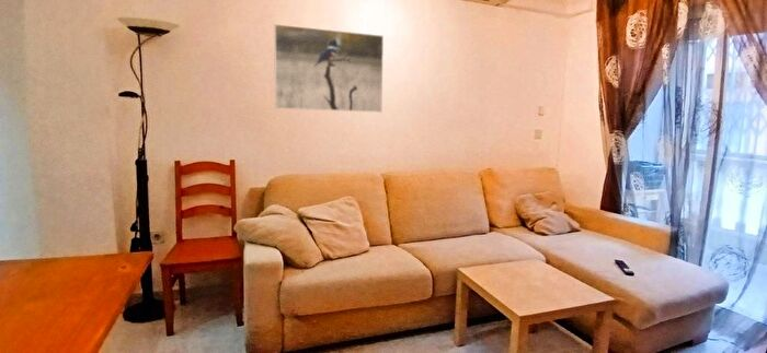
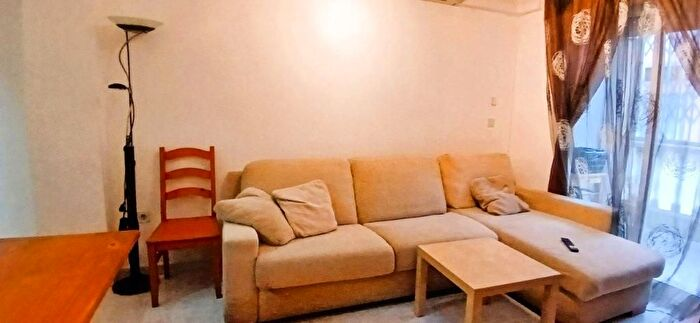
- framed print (331, 70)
